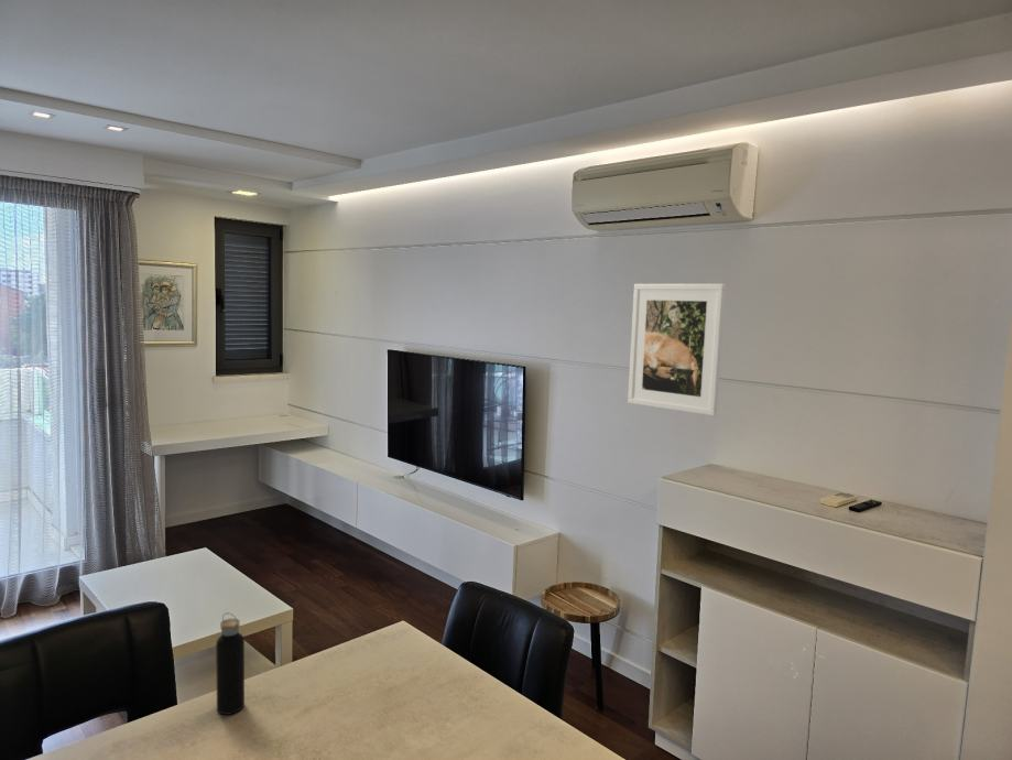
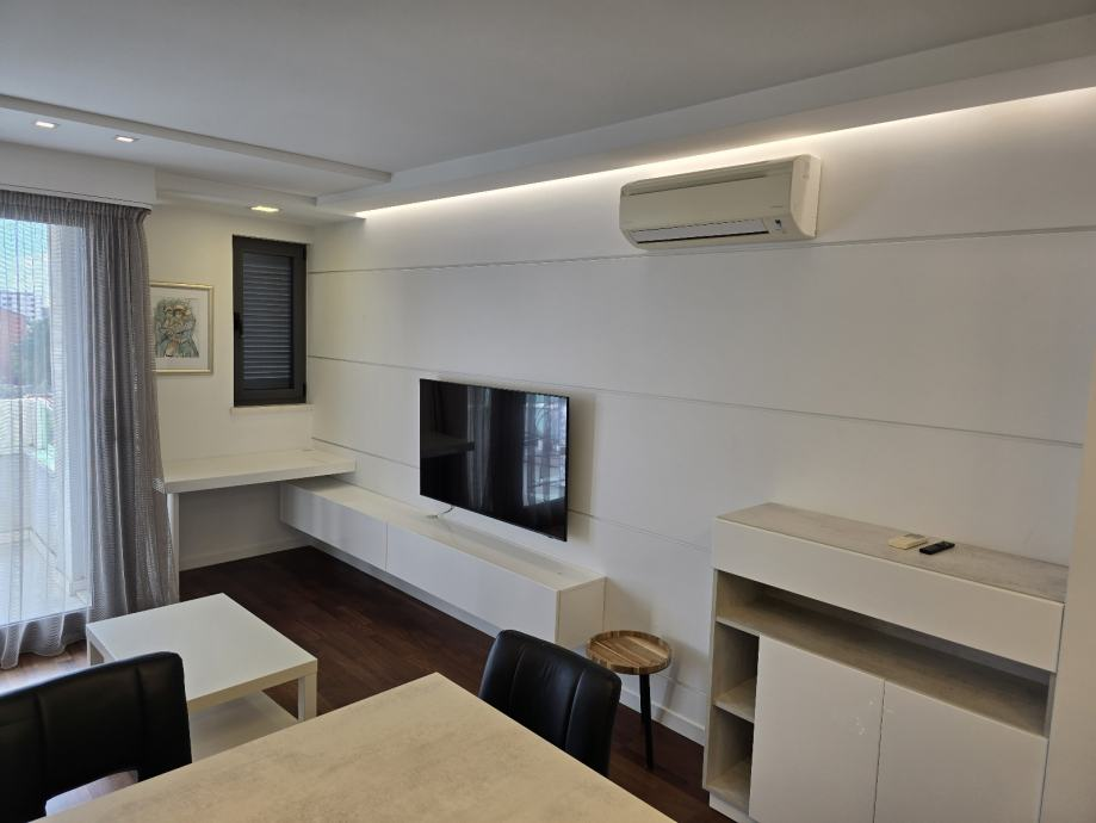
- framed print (673, 347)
- water bottle (230, 660)
